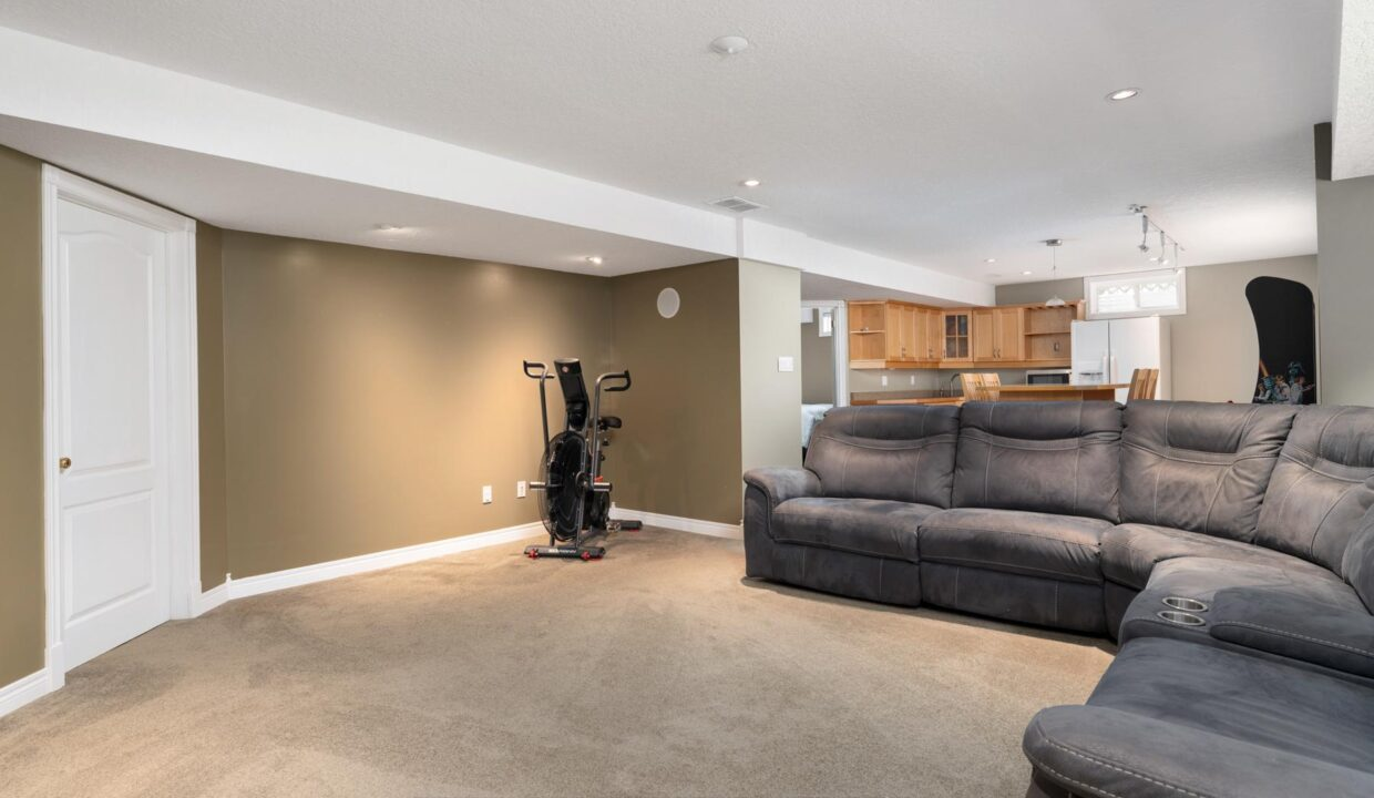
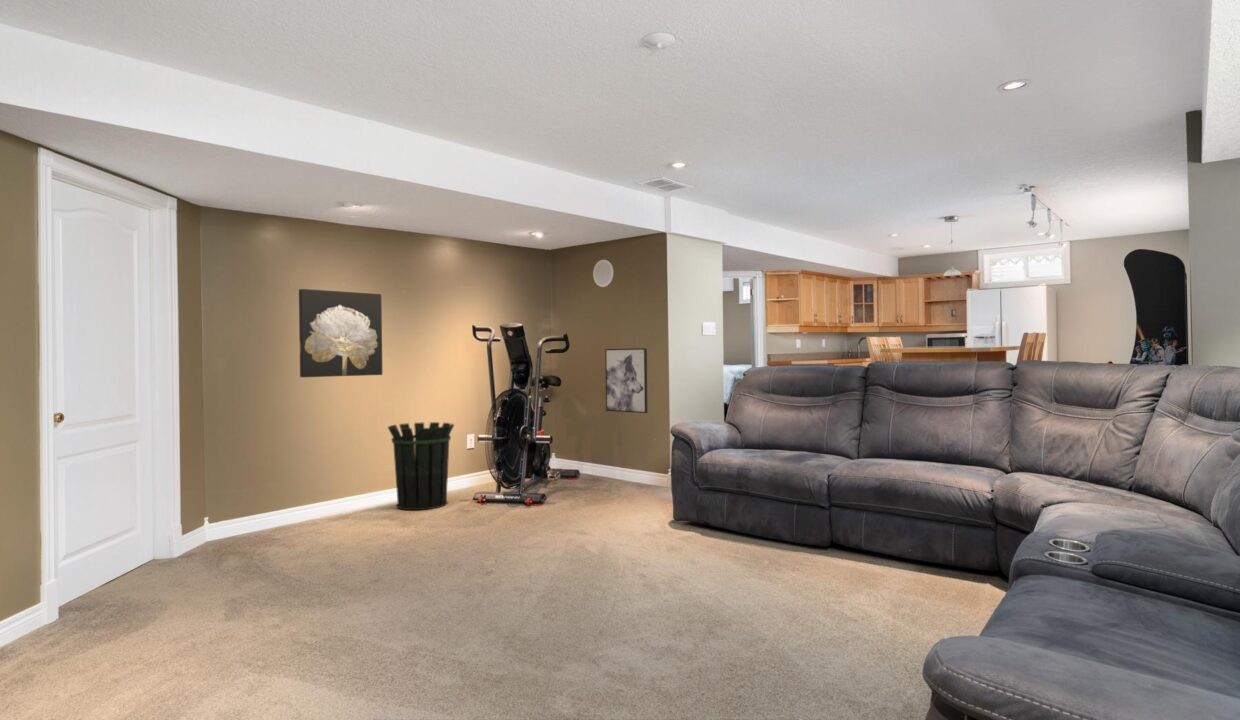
+ wall art (625, 380)
+ wall art (342, 333)
+ waste bin (421, 465)
